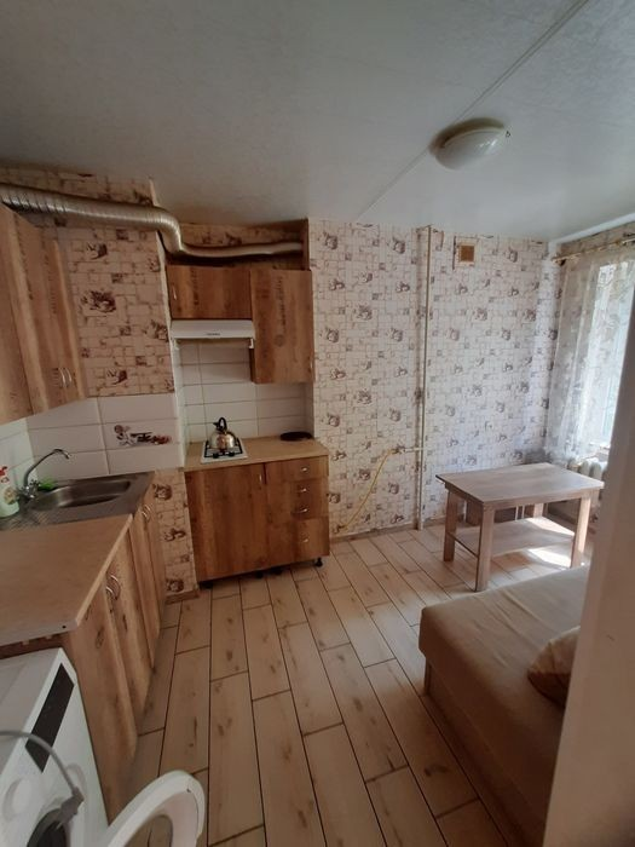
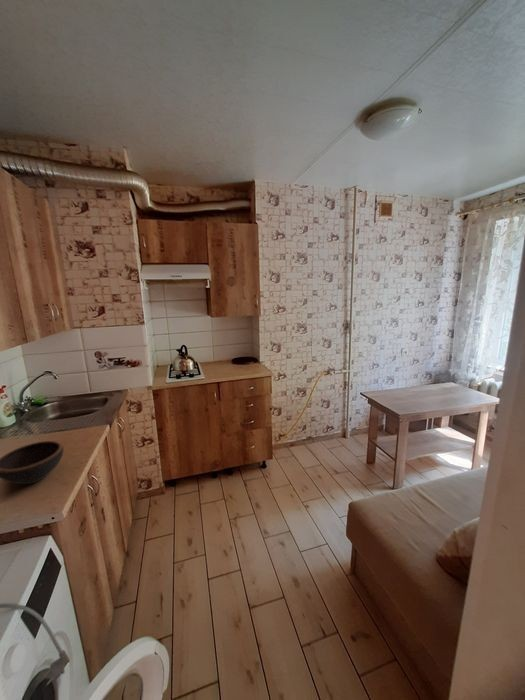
+ bowl (32, 466)
